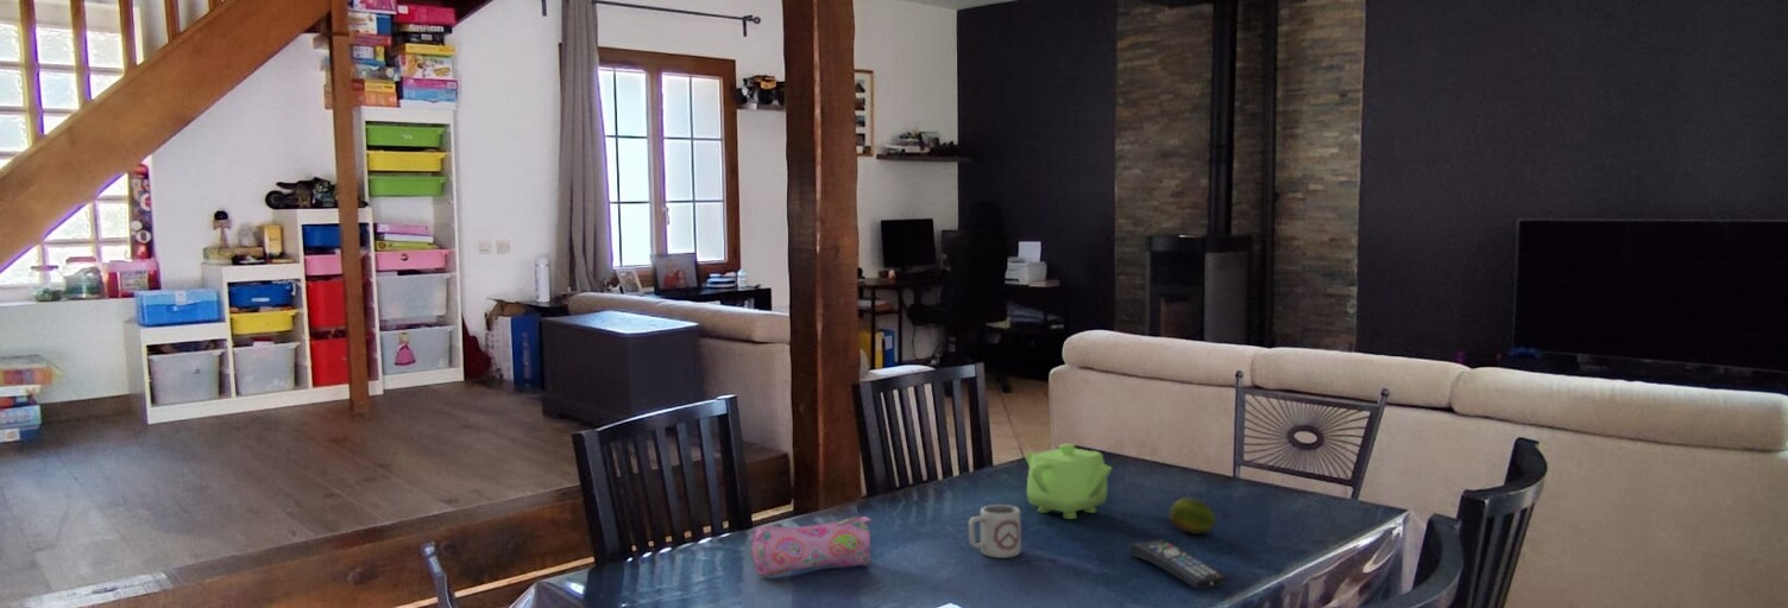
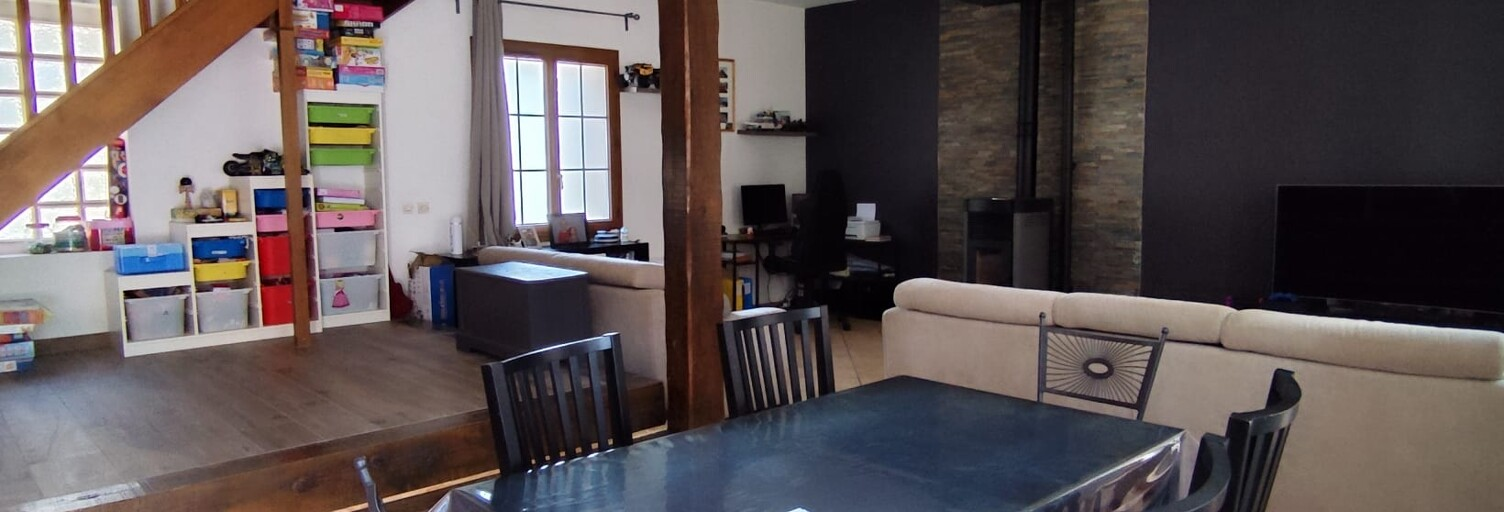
- cup (994, 531)
- fruit (1191, 515)
- remote control (1175, 562)
- teapot (1066, 477)
- pencil case (813, 544)
